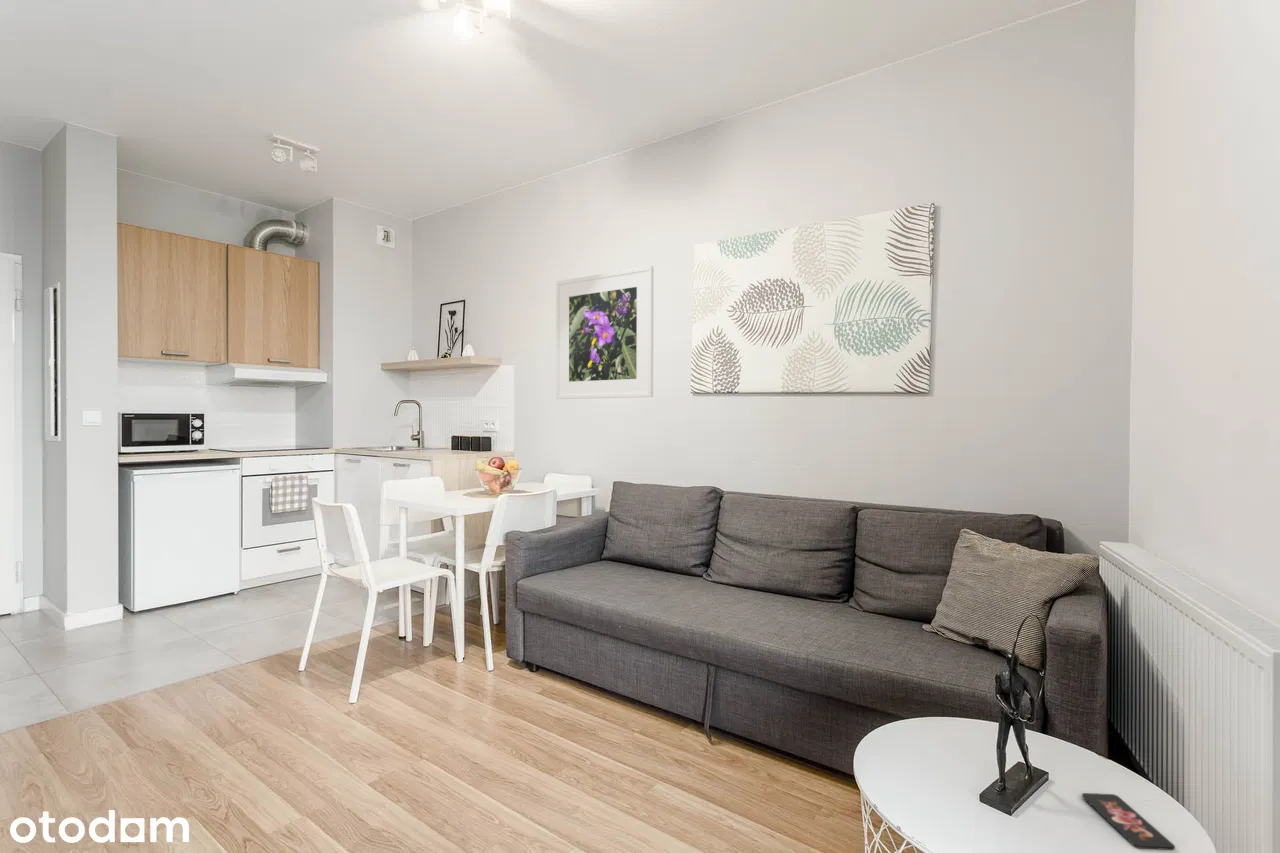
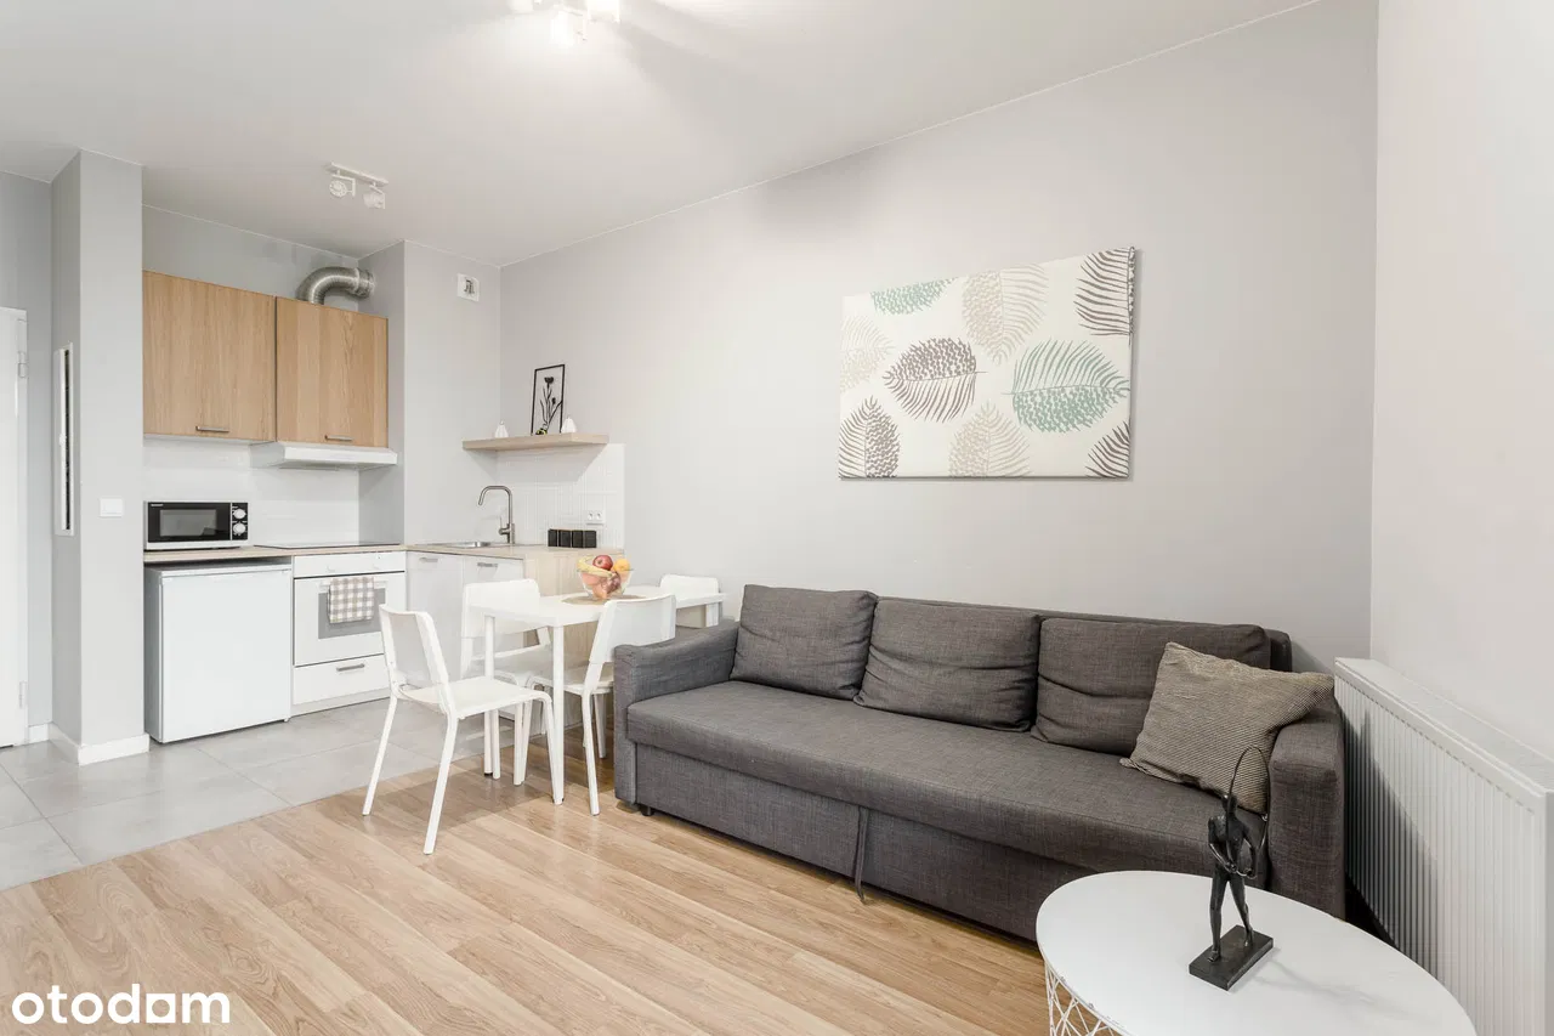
- smartphone (1125, 819)
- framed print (602, 336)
